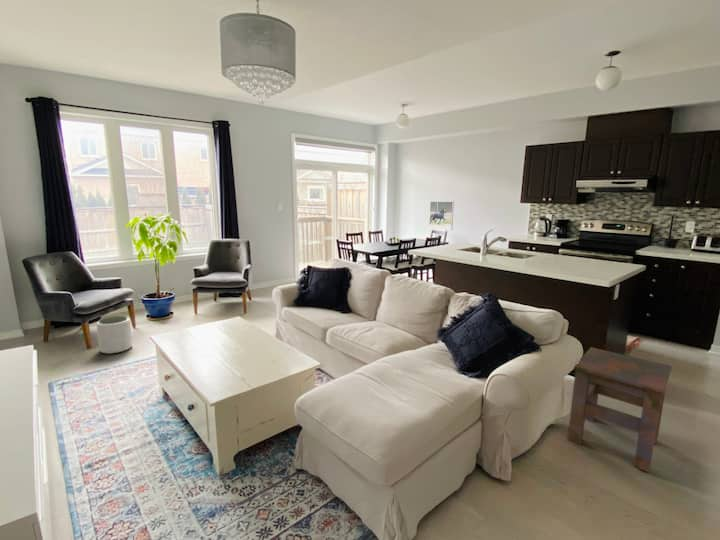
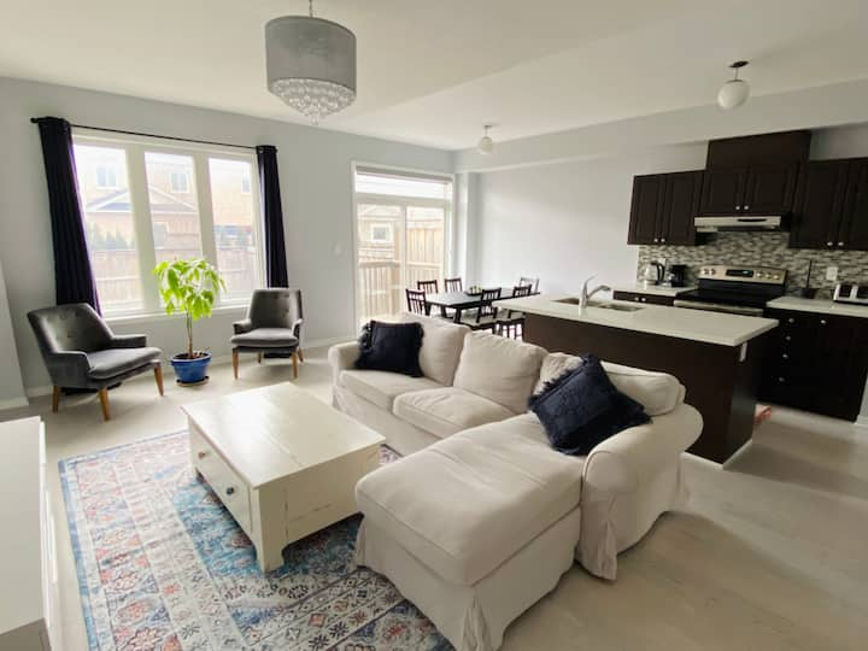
- side table (619, 400)
- plant pot (114, 334)
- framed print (440, 215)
